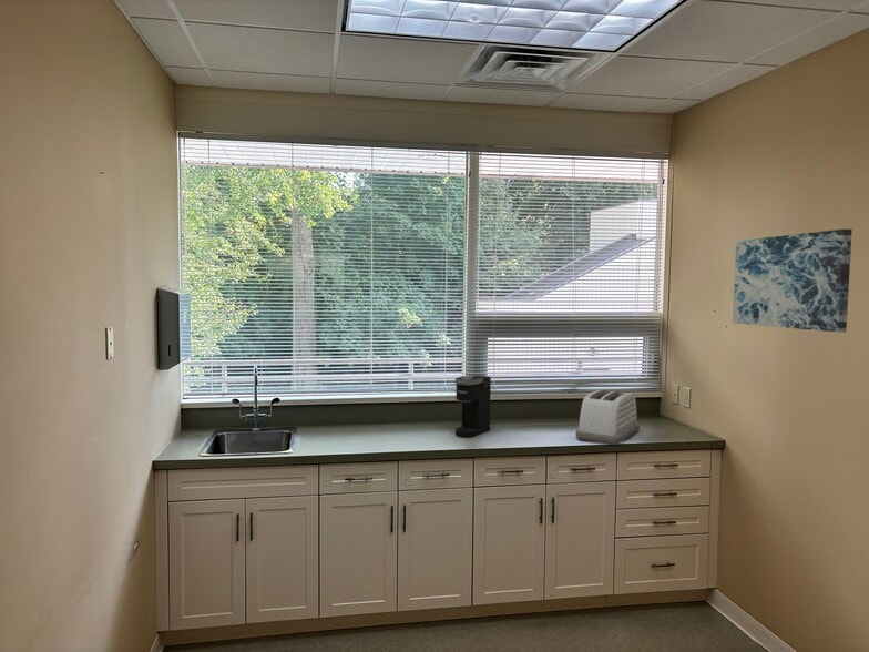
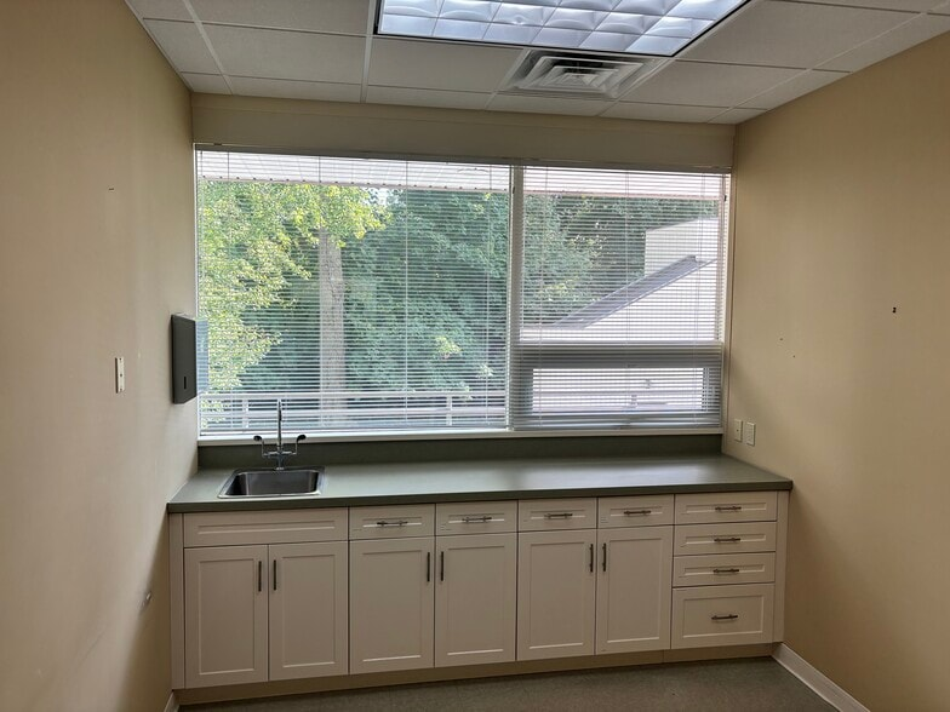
- toaster (610, 412)
- coffee maker (472, 404)
- wall art (785, 282)
